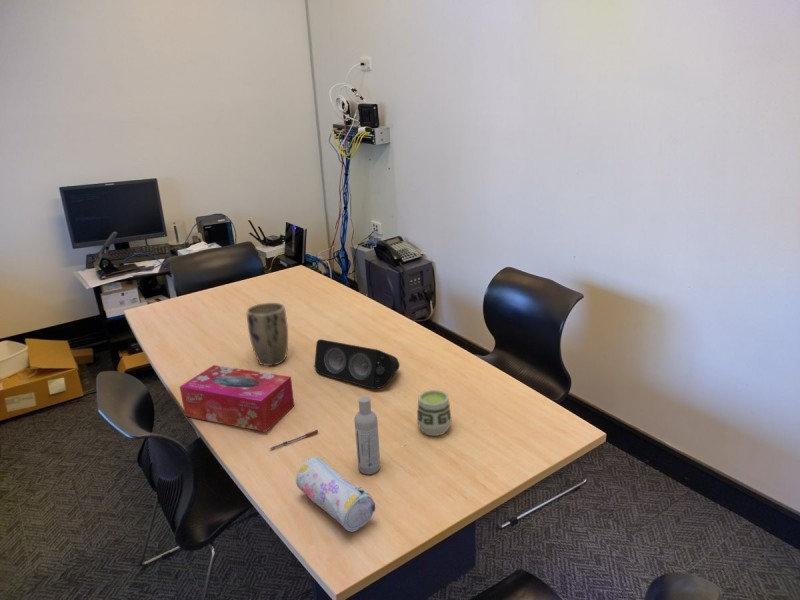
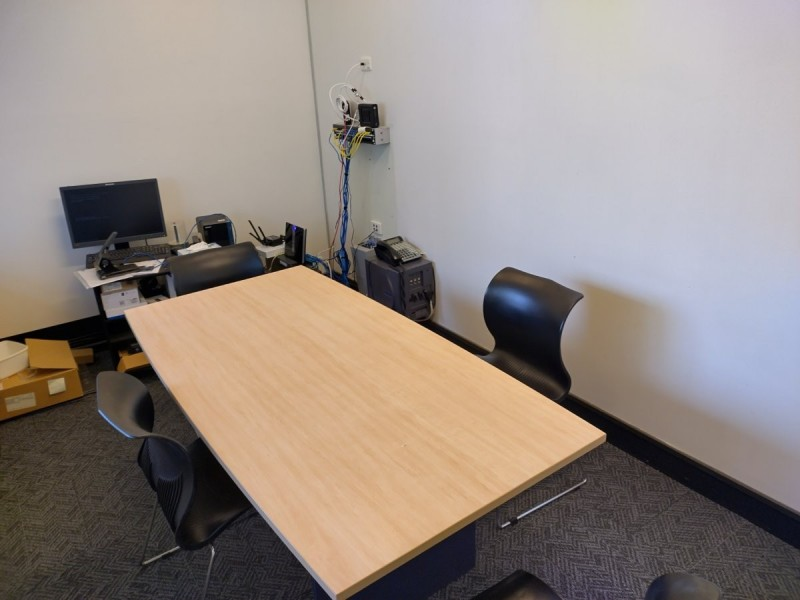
- tissue box (238, 396)
- cup (434, 413)
- speaker (355, 356)
- bottle (366, 434)
- pencil case (333, 492)
- pen (294, 439)
- plant pot (268, 334)
